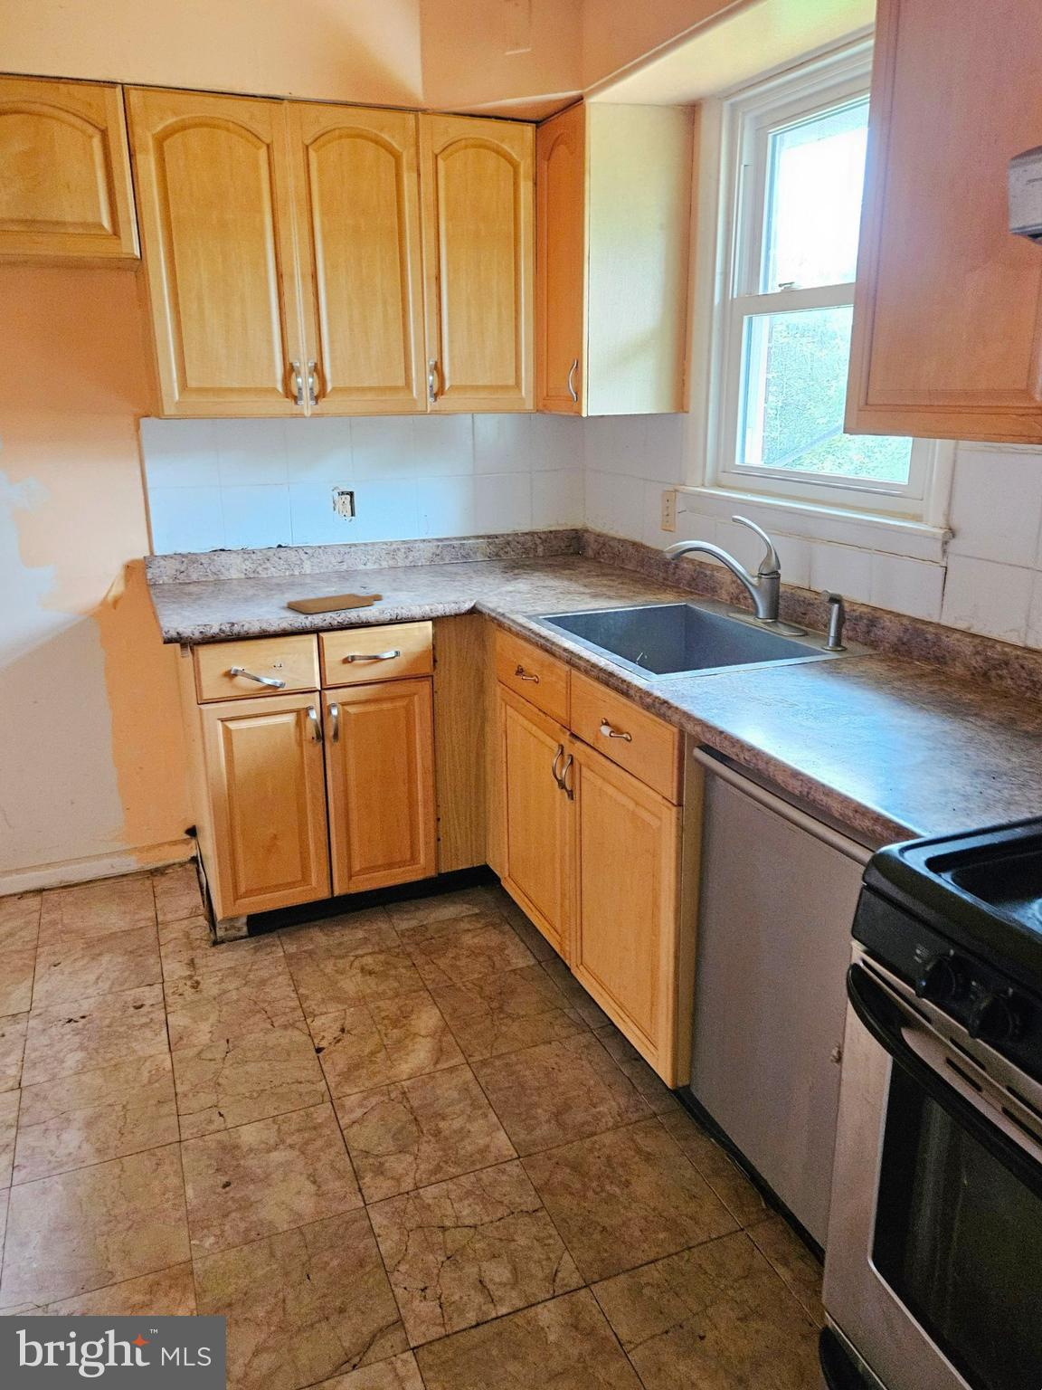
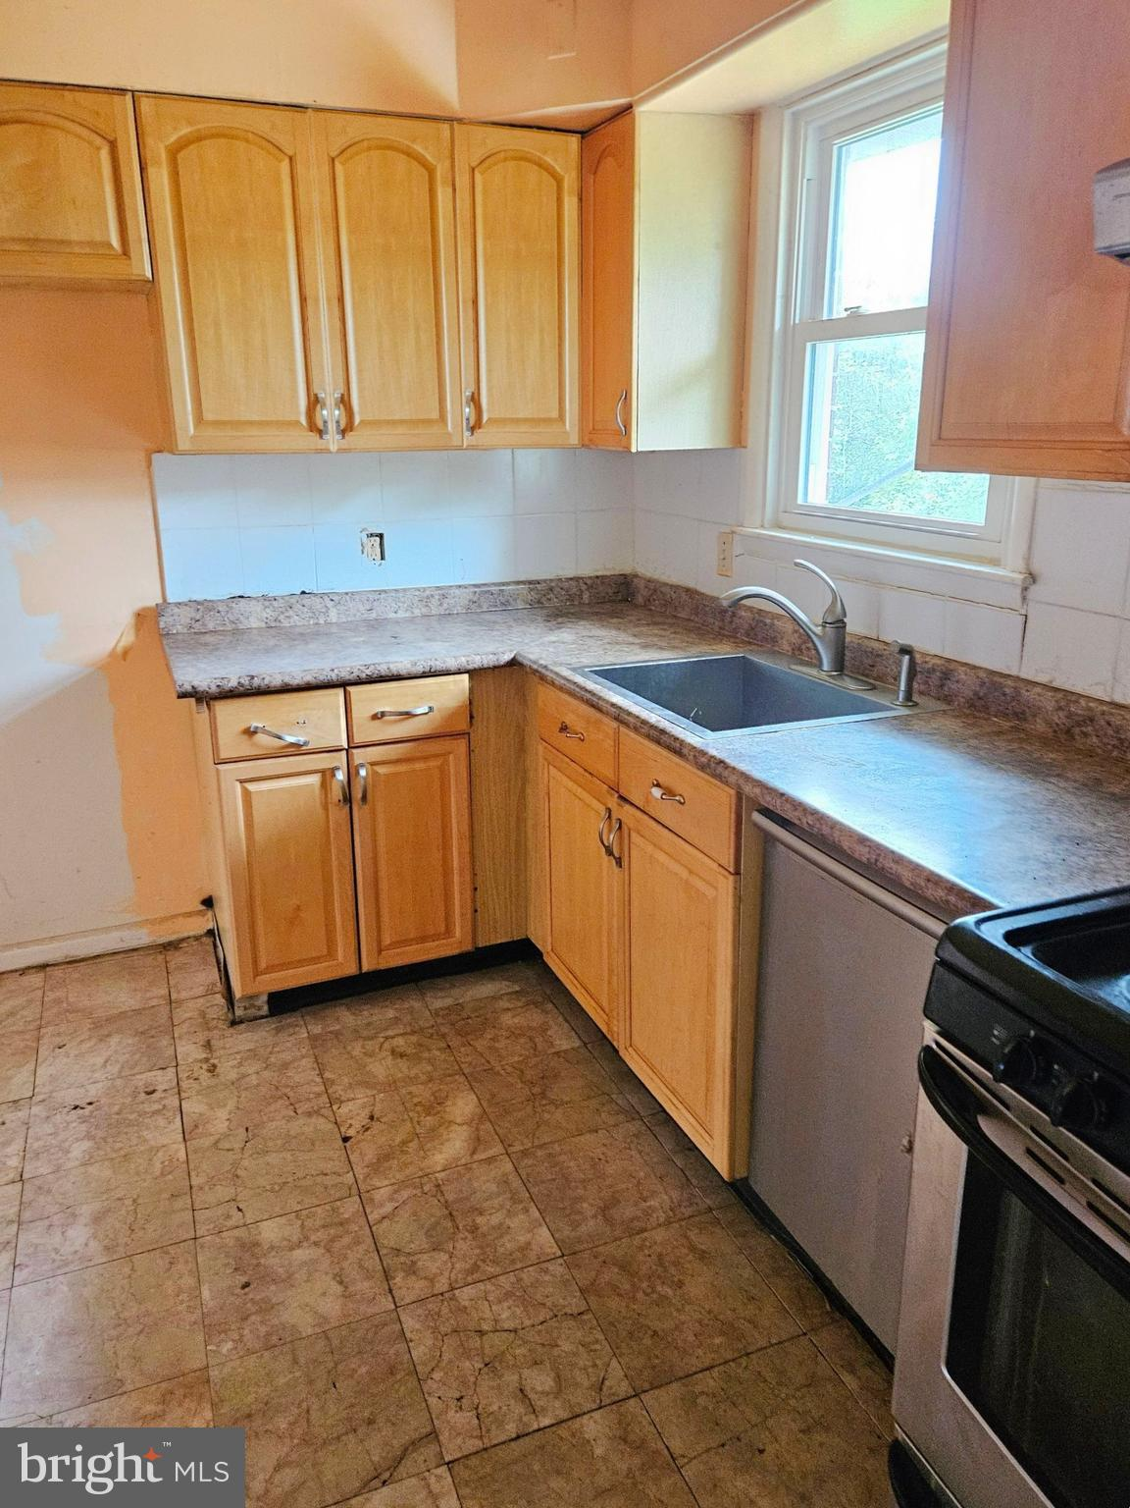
- chopping board (339, 602)
